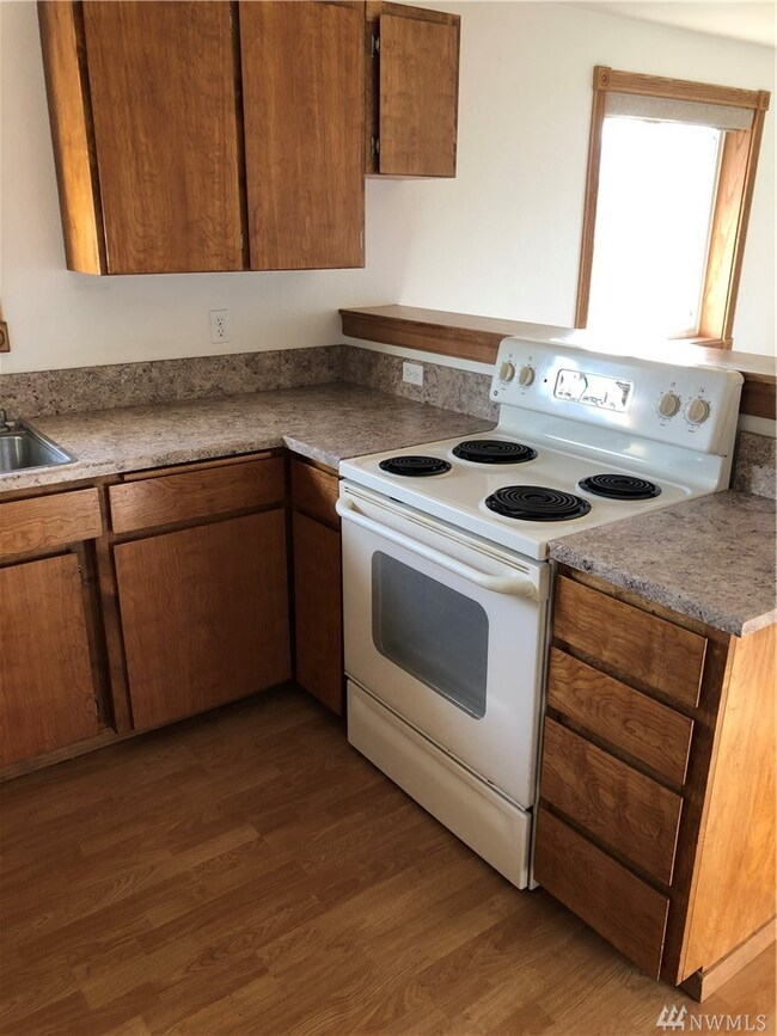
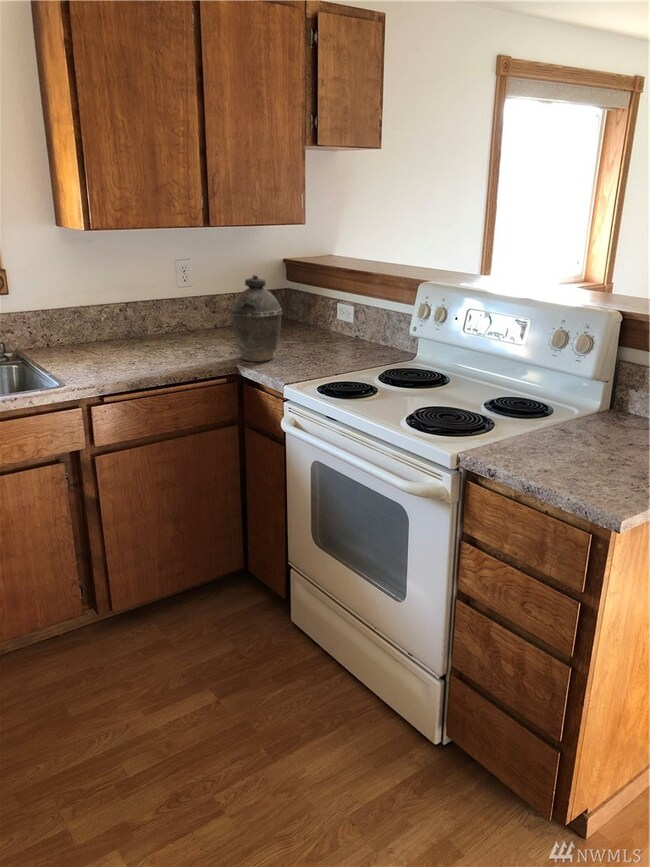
+ kettle (256, 317)
